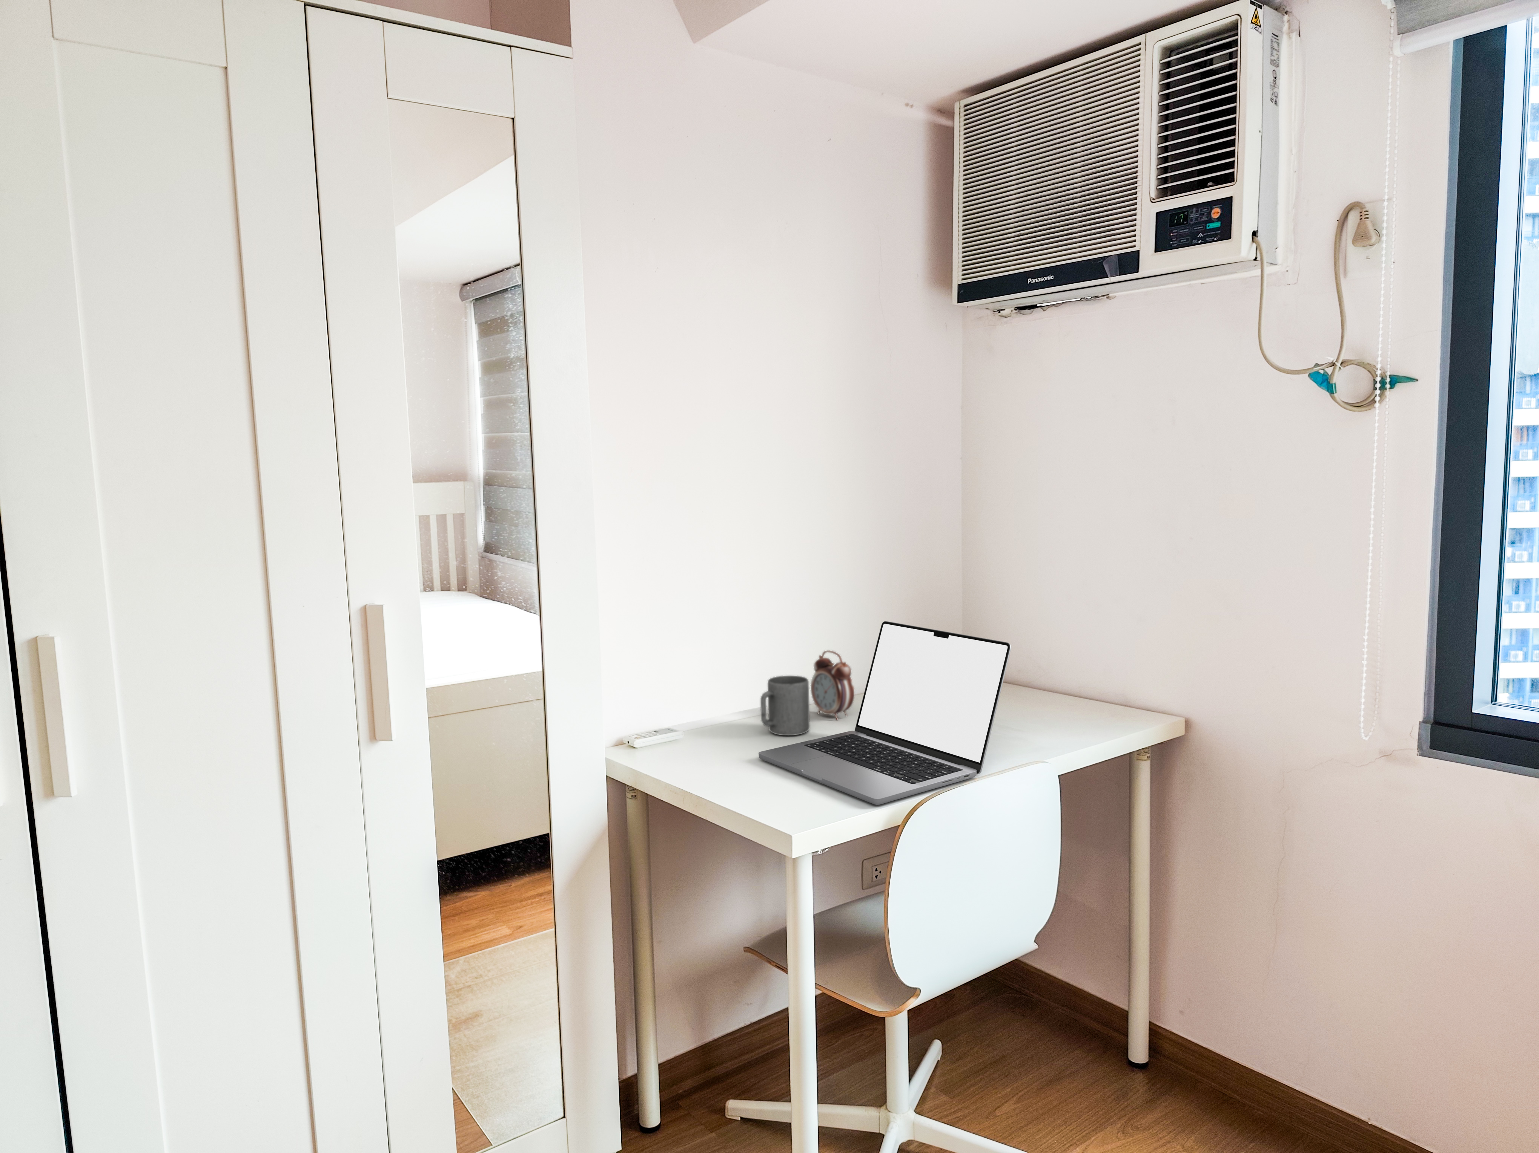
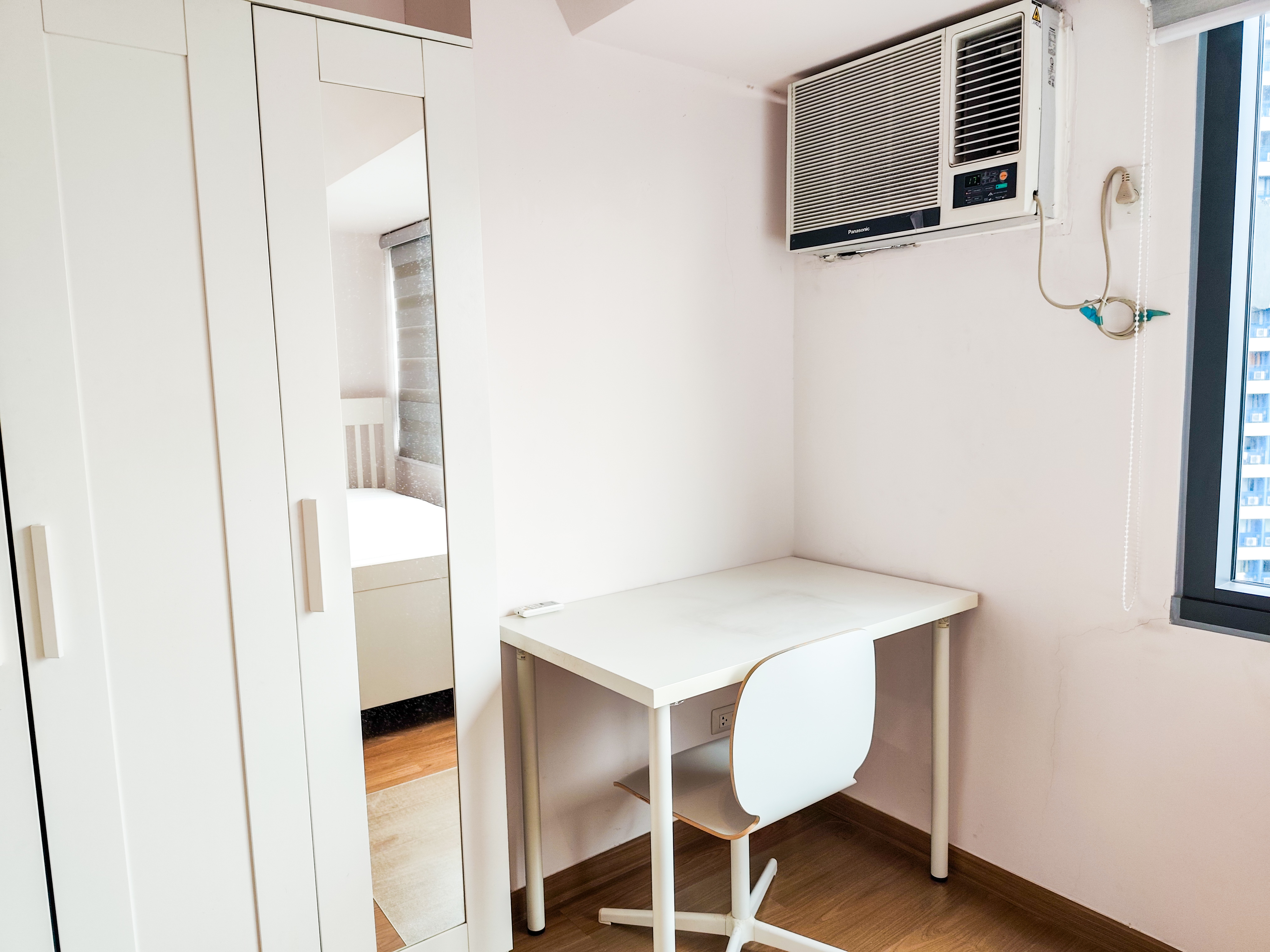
- laptop (881, 702)
- alarm clock (833, 683)
- mug (783, 706)
